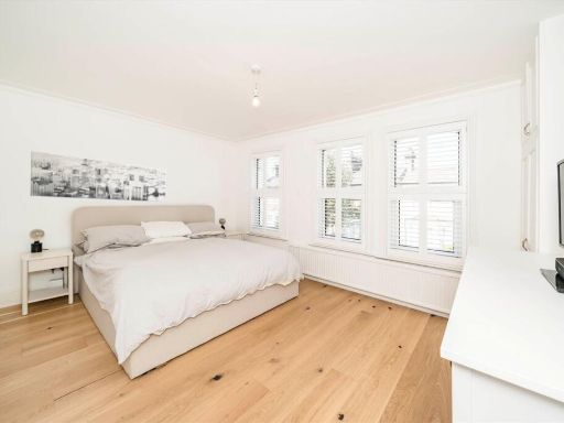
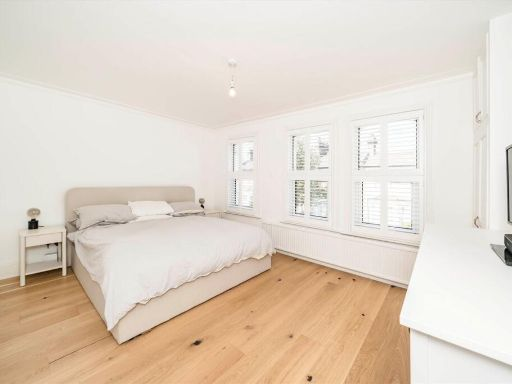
- wall art (109, 181)
